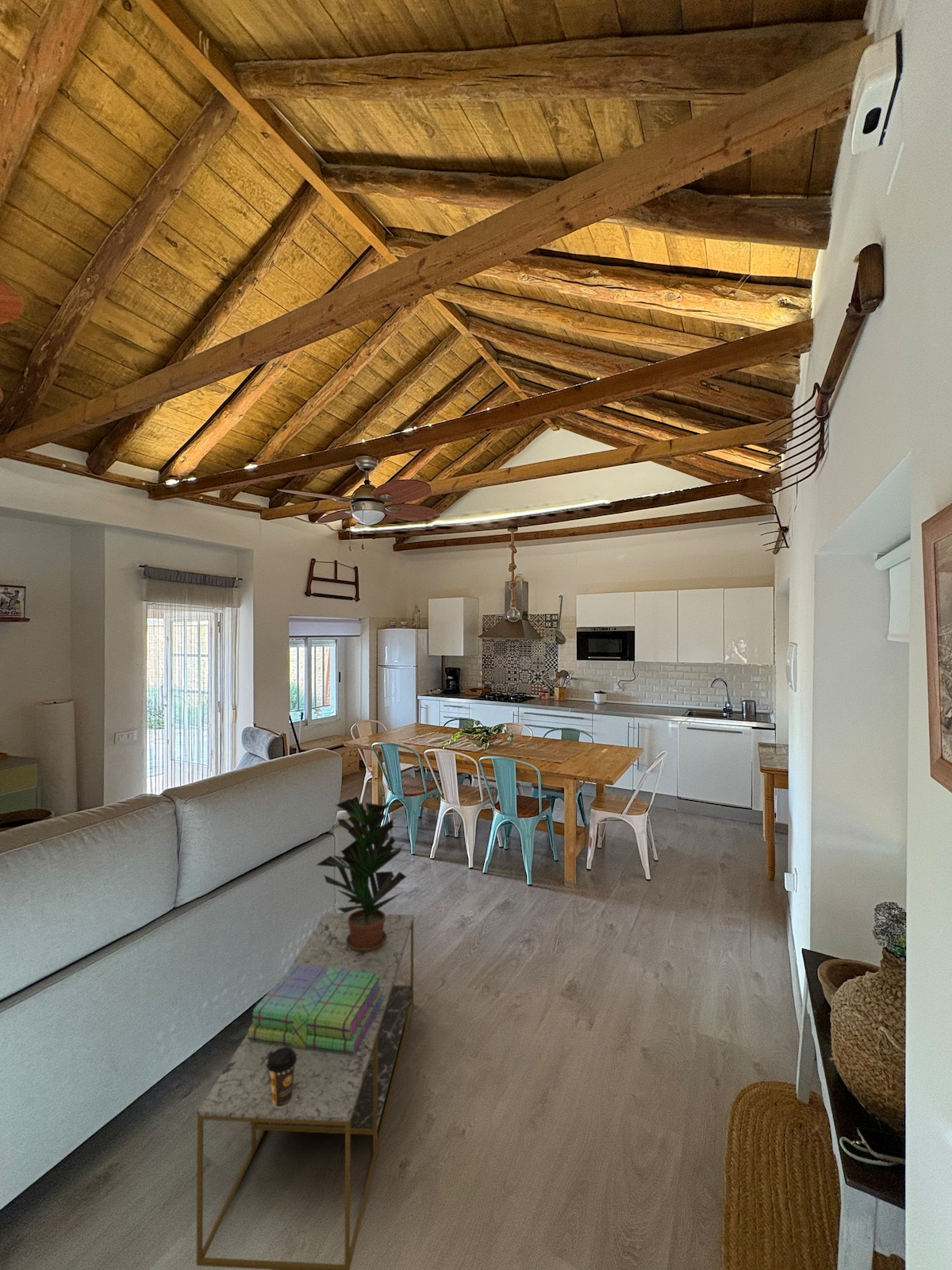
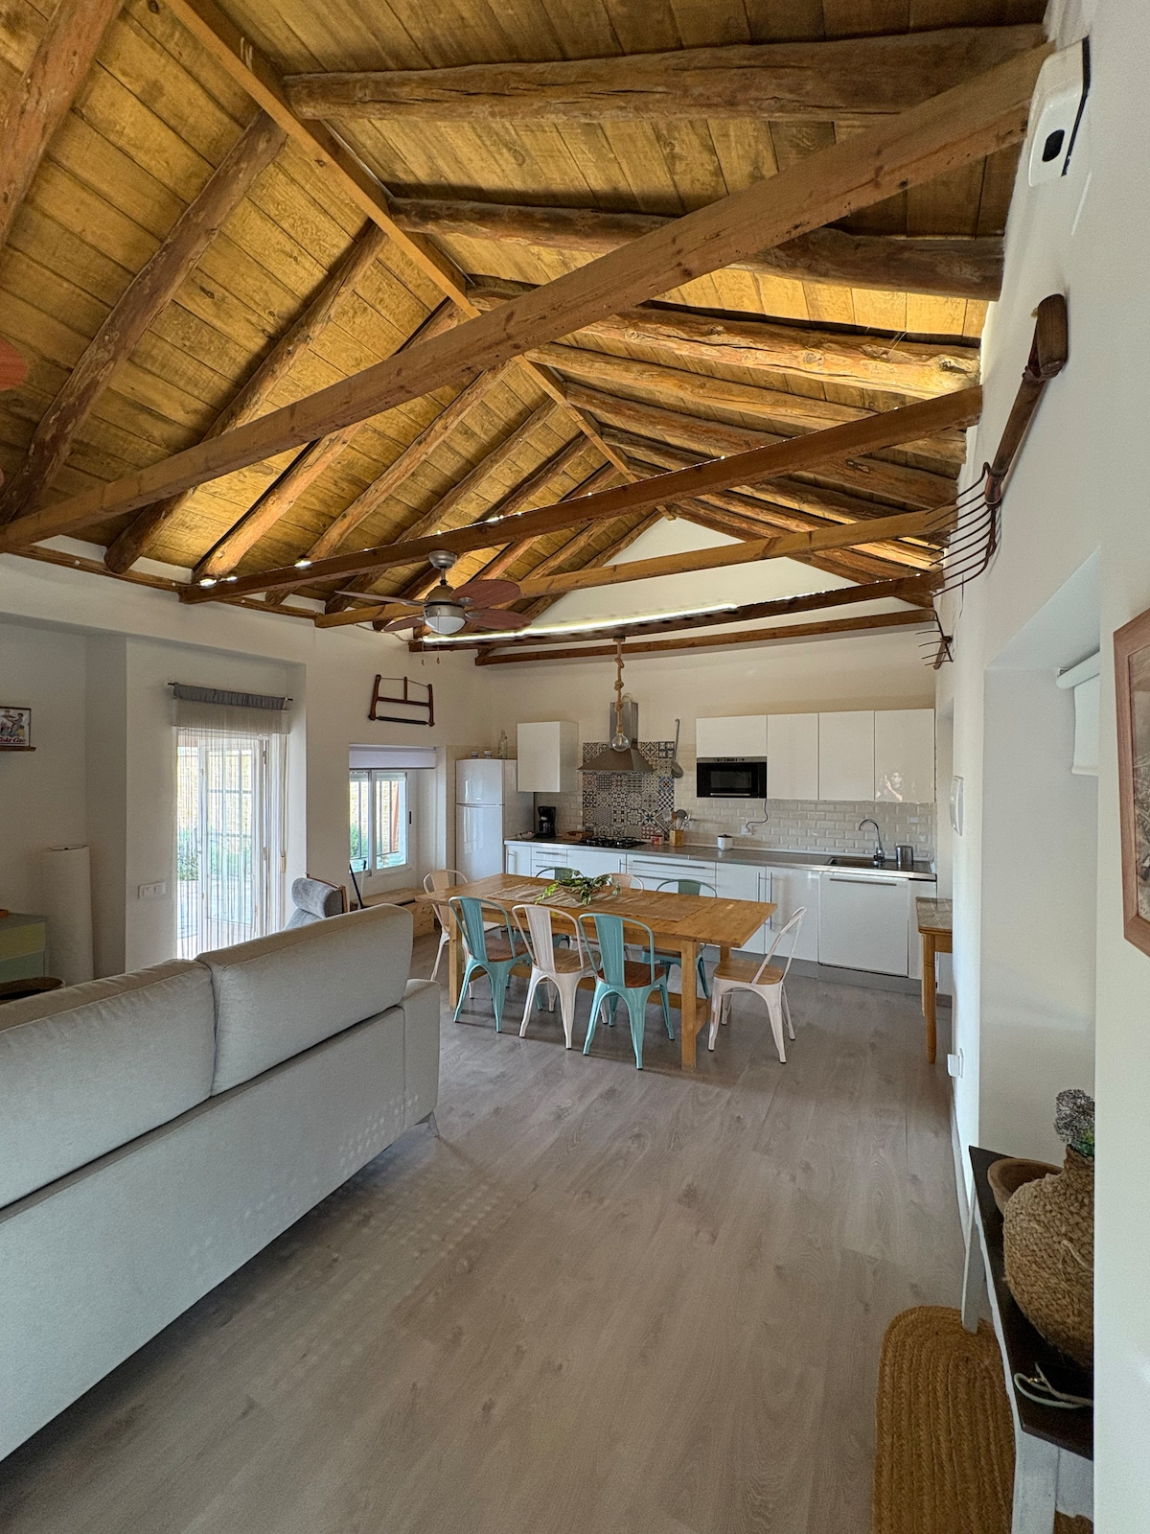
- coffee table (333, 1052)
- coffee cup (282, 1076)
- potted plant (359, 870)
- stack of books (320, 1004)
